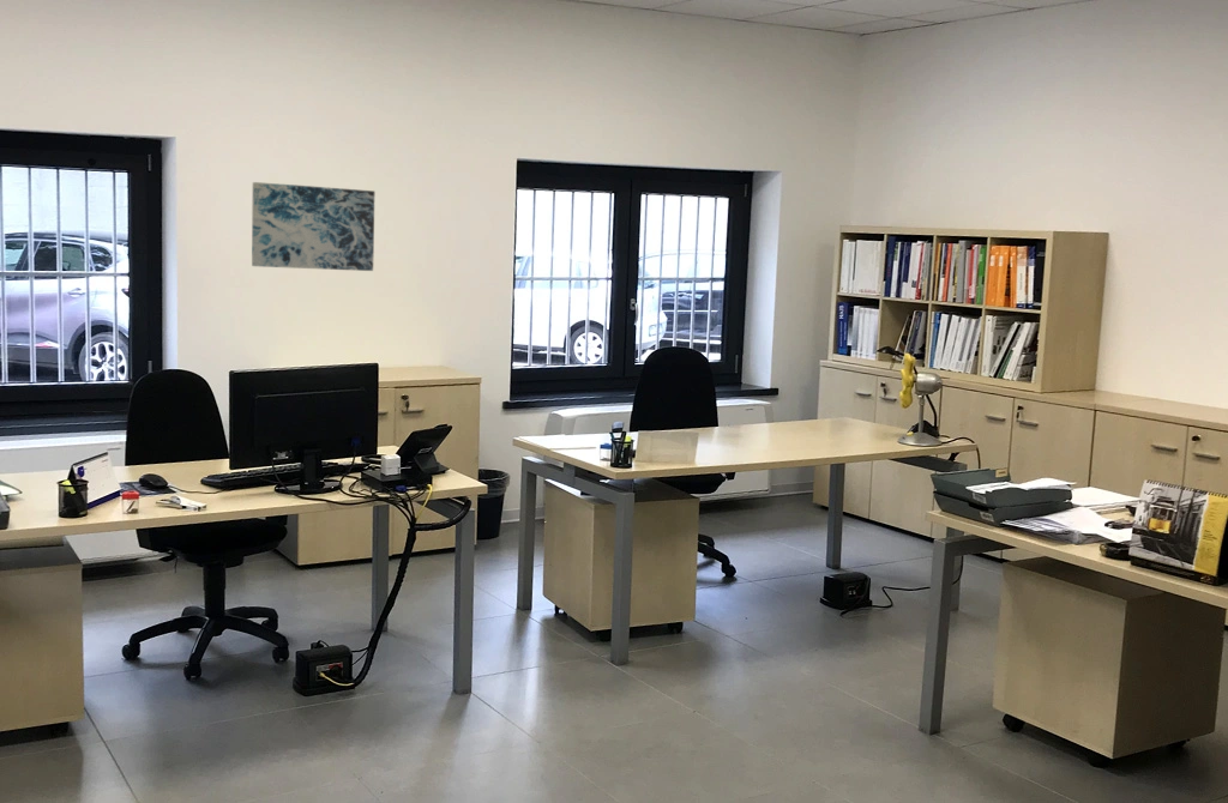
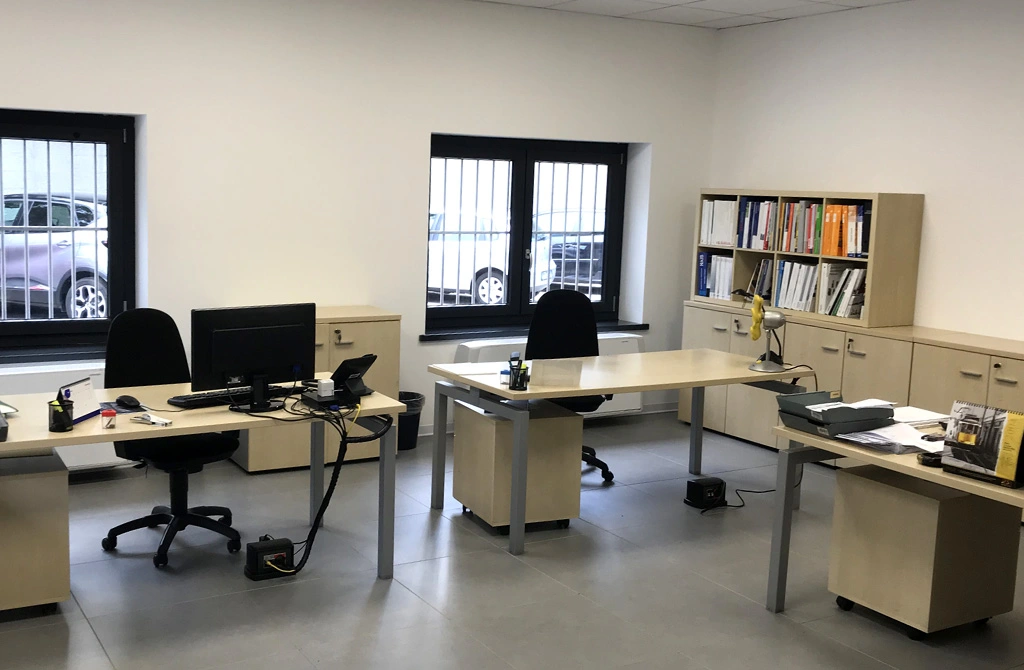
- wall art (314, 228)
